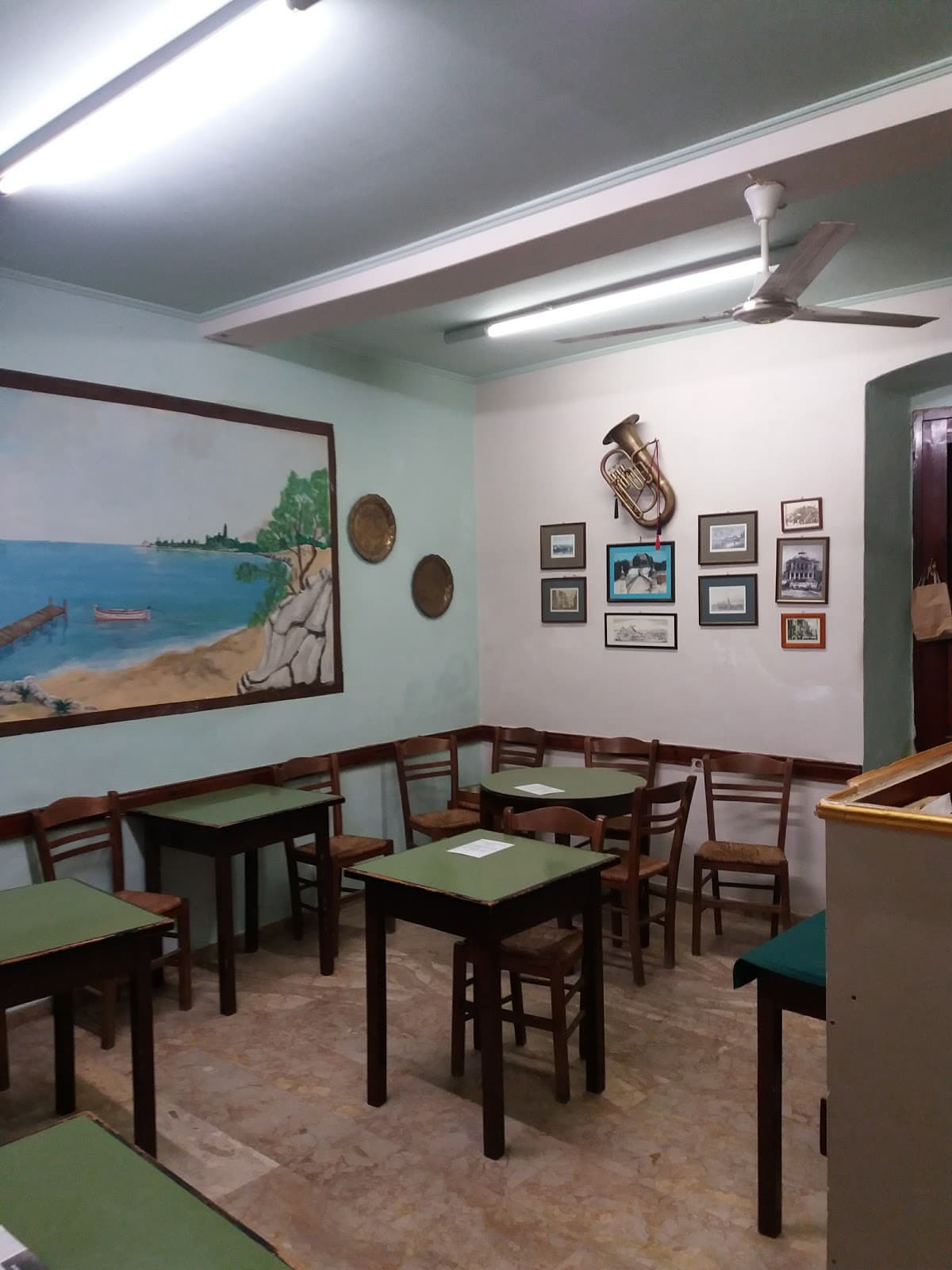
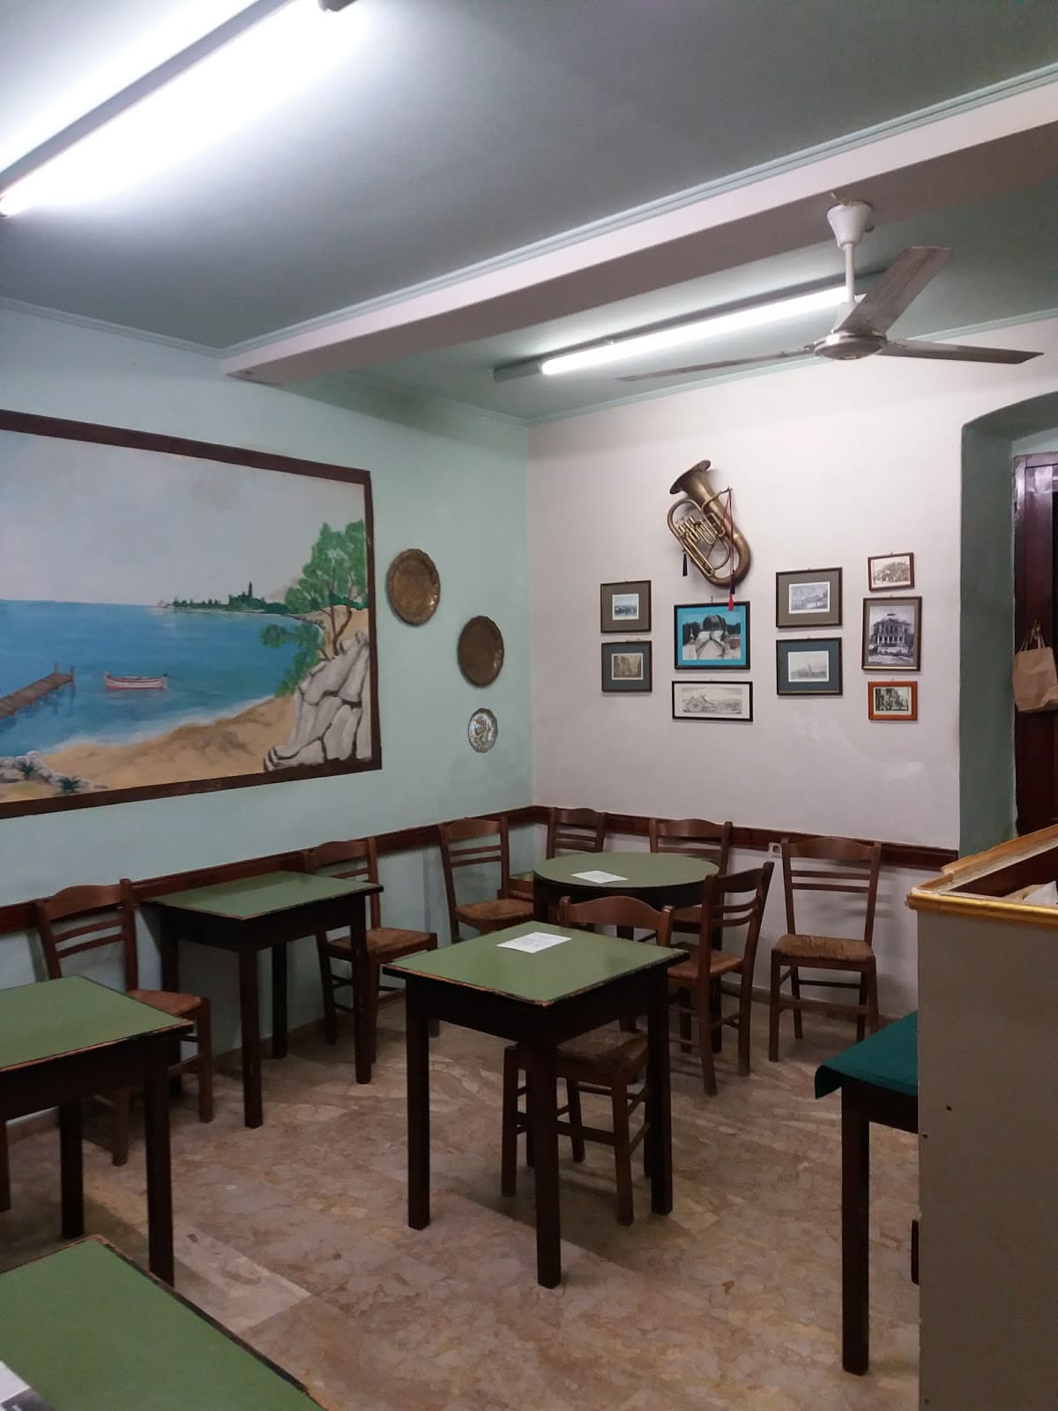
+ decorative plate (481, 730)
